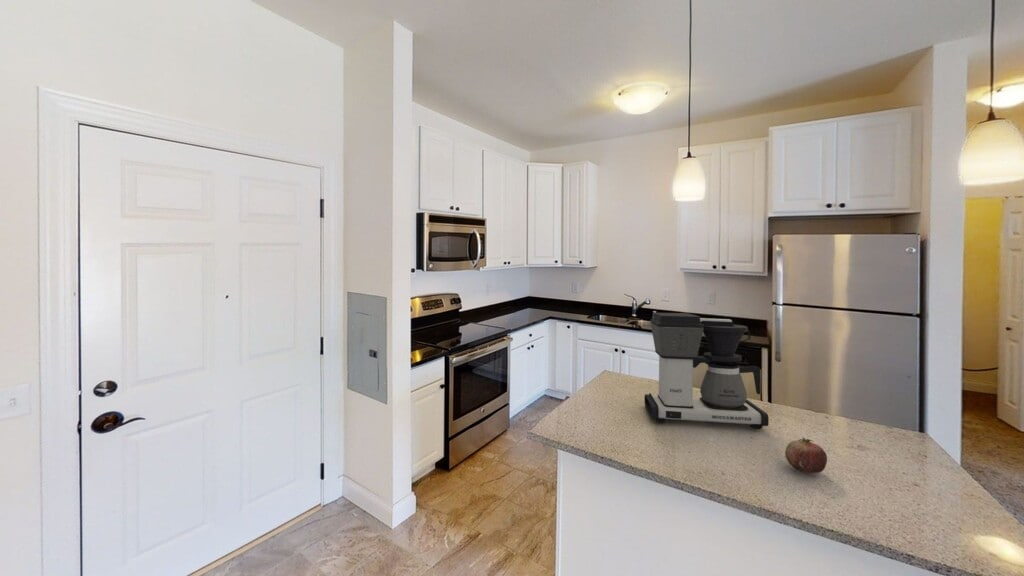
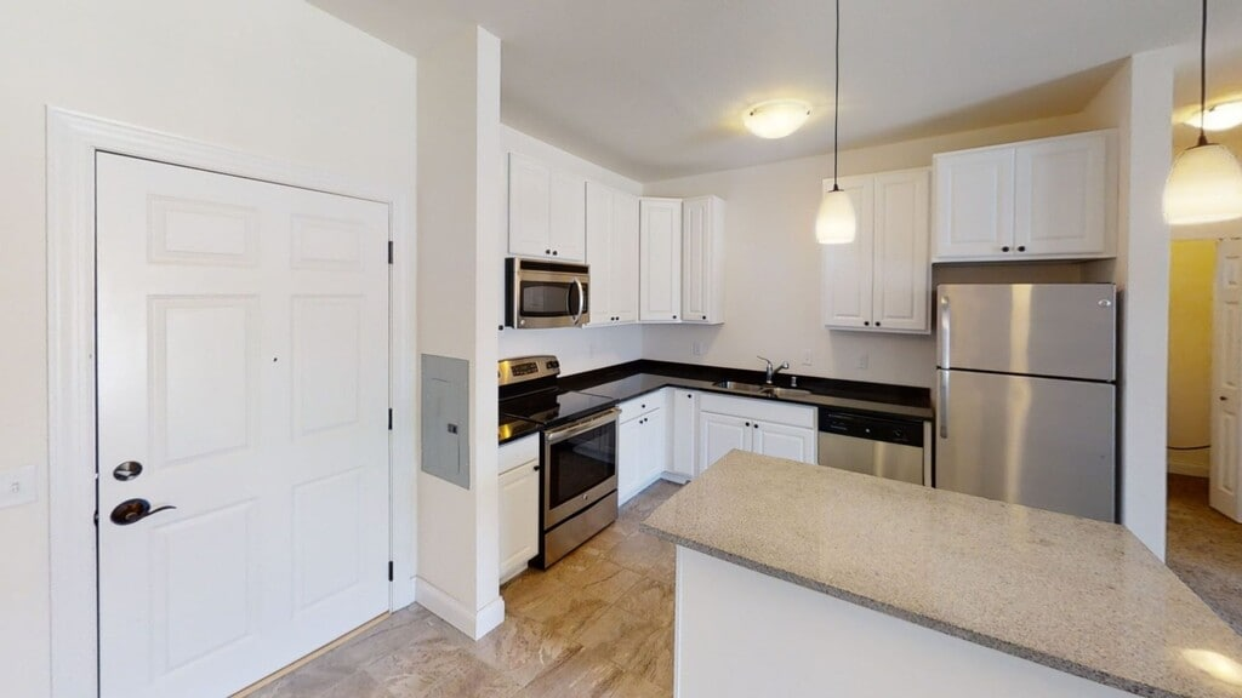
- coffee maker (705, 363)
- fruit (805, 454)
